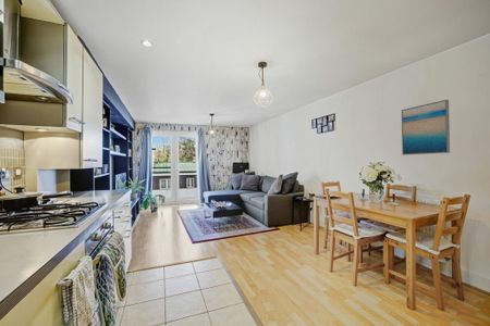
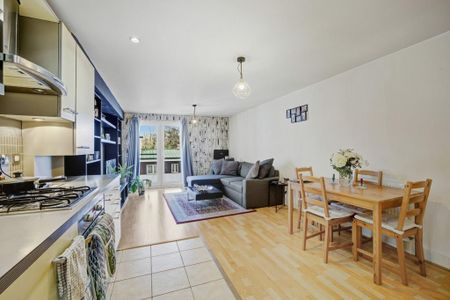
- wall art (424, 129)
